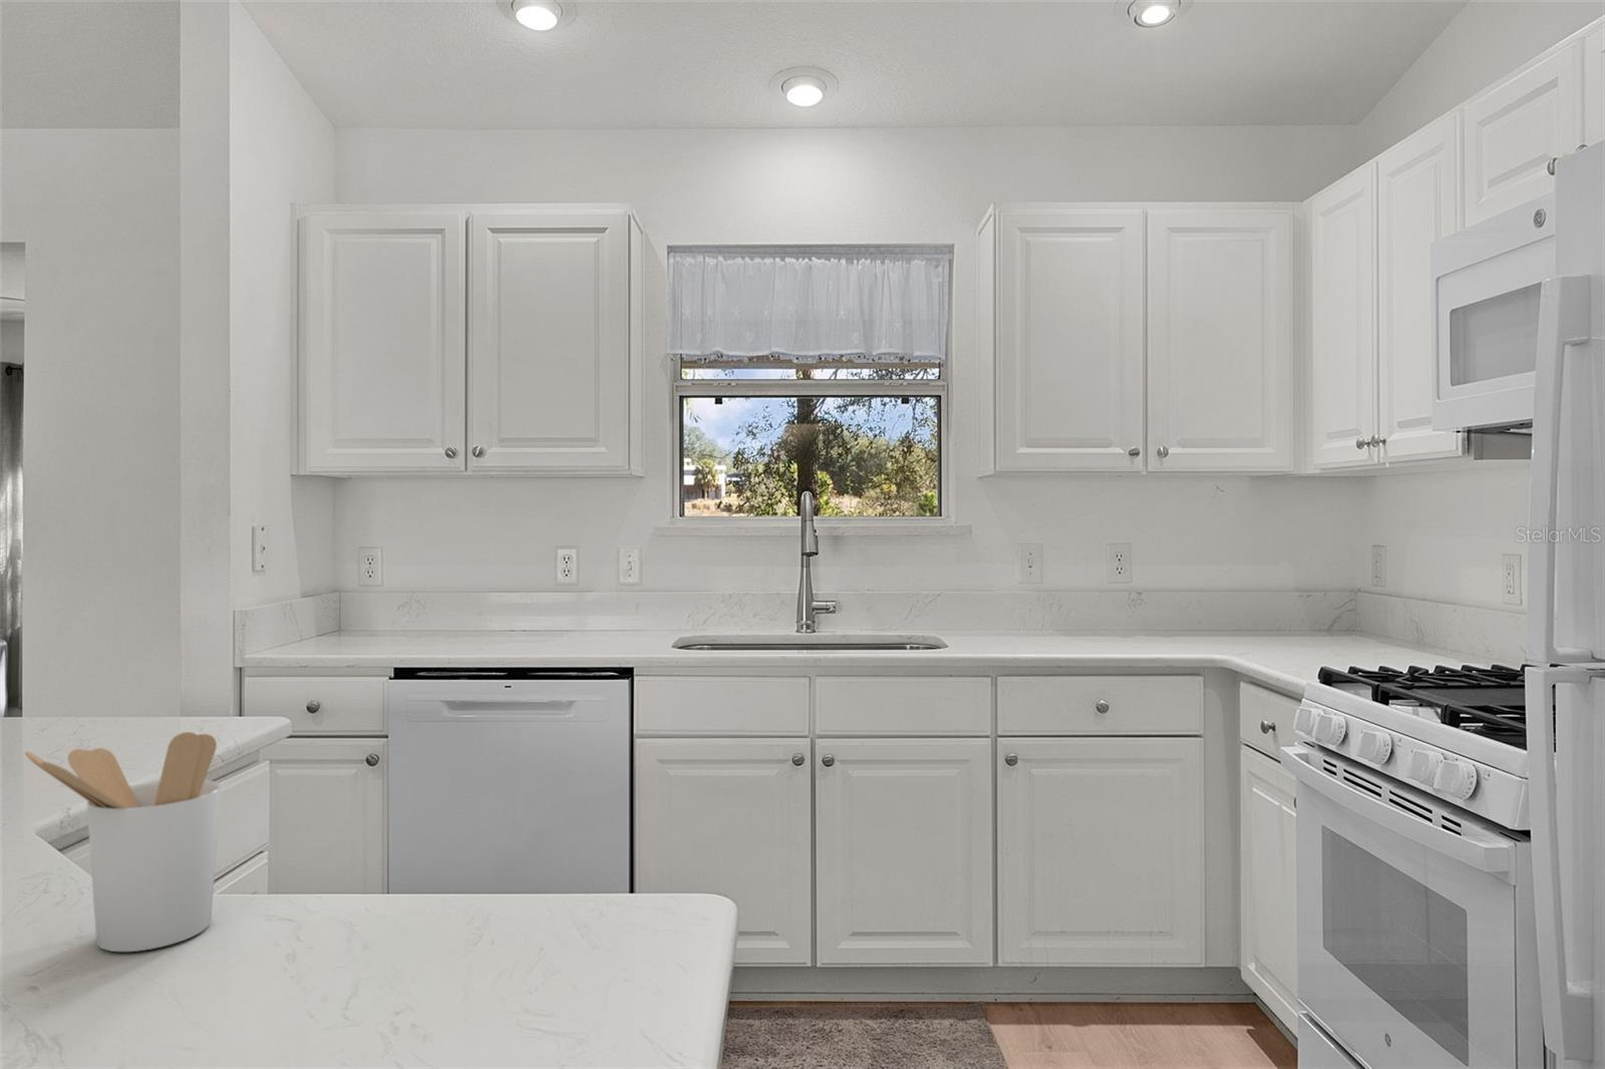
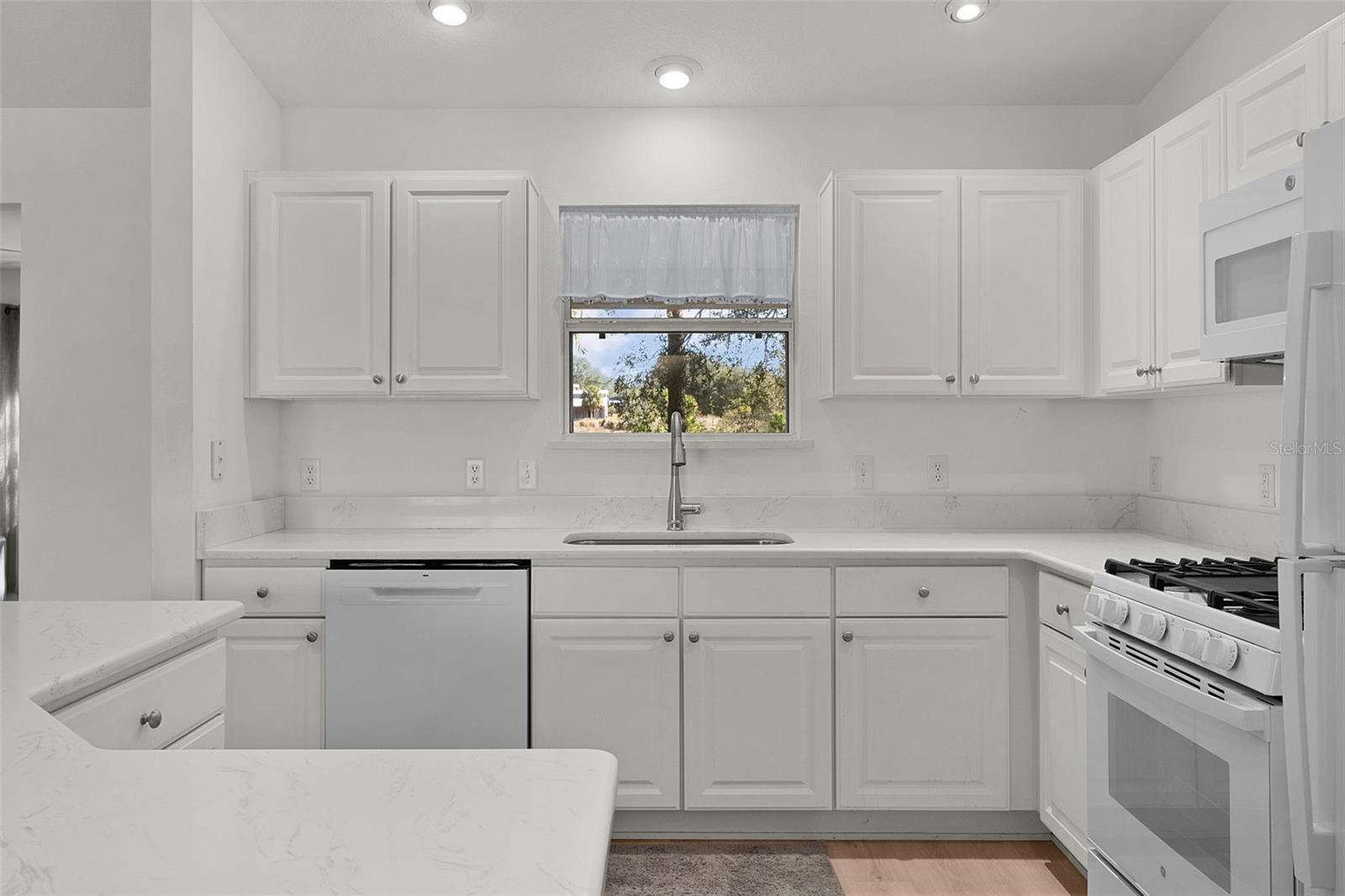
- utensil holder (124, 836)
